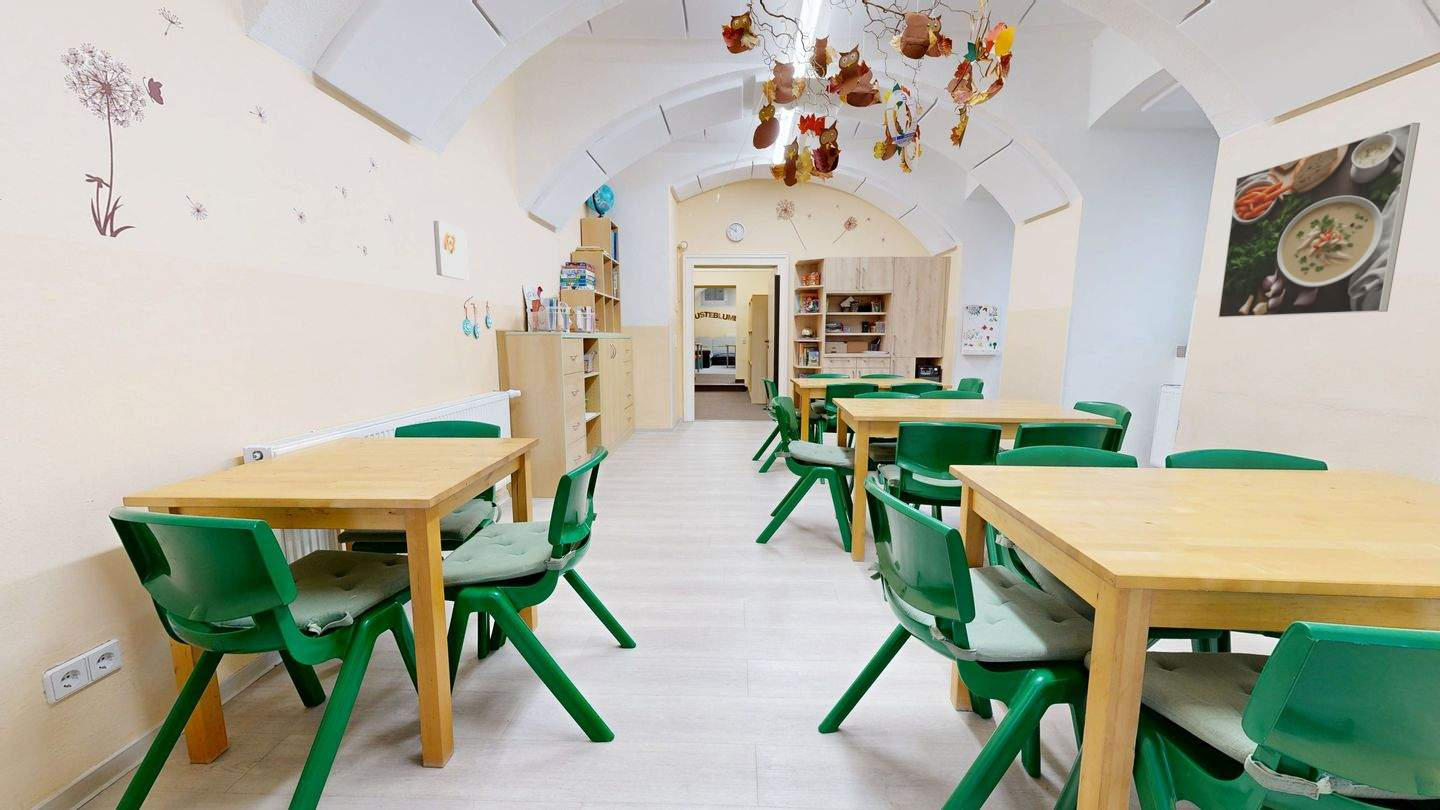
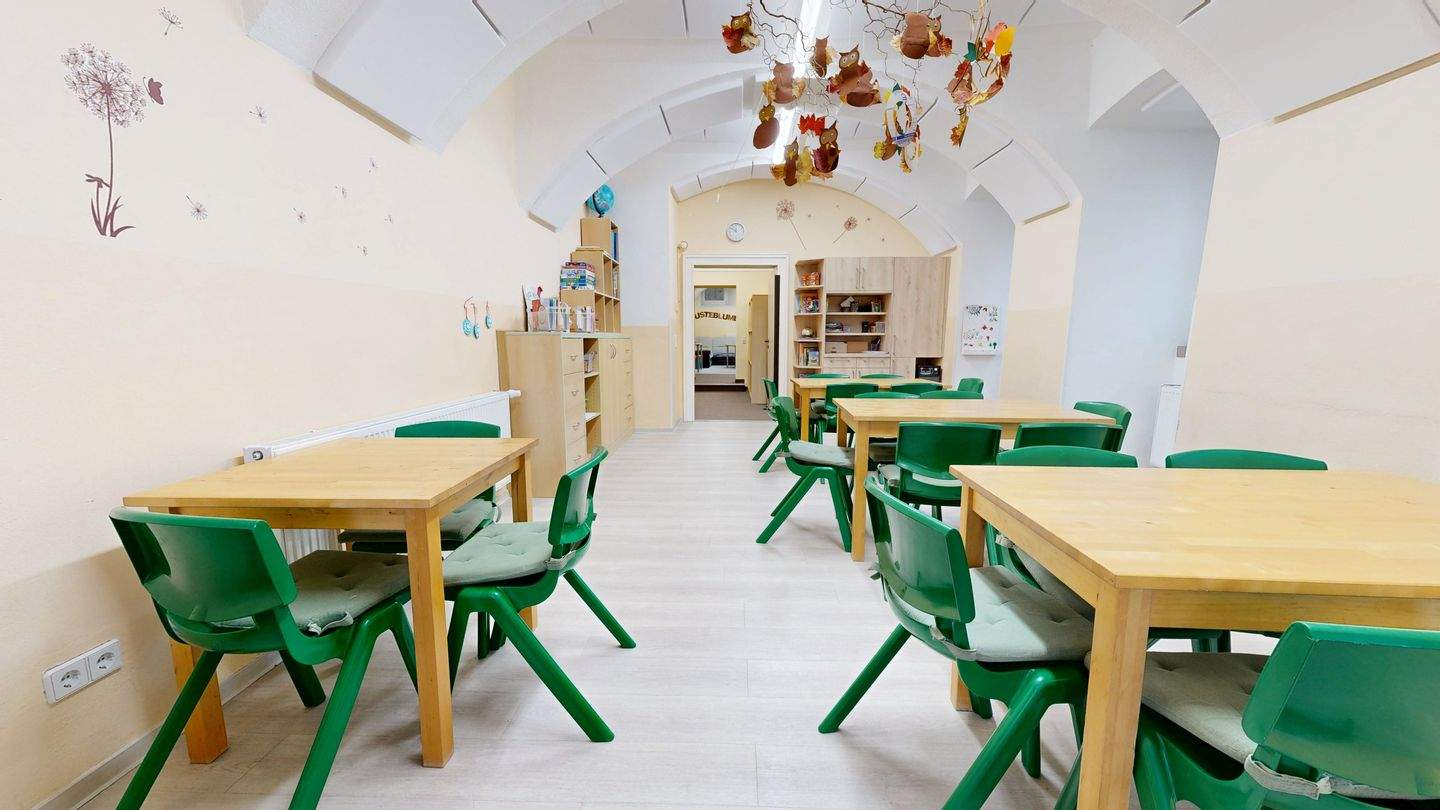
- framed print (451, 252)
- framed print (1302, 236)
